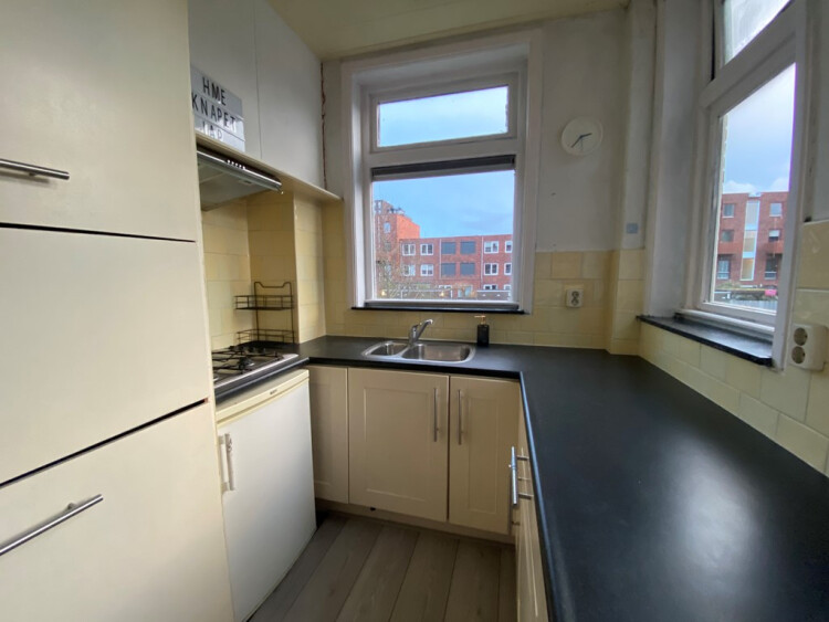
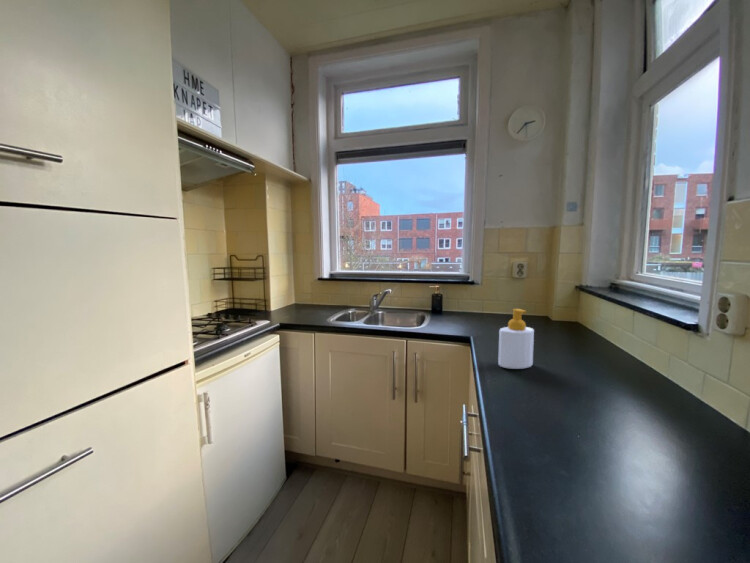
+ soap bottle (516, 337)
